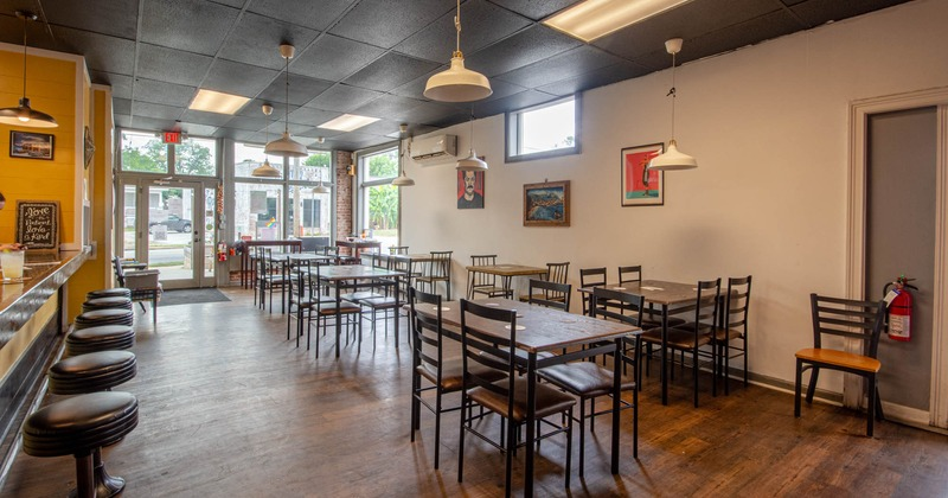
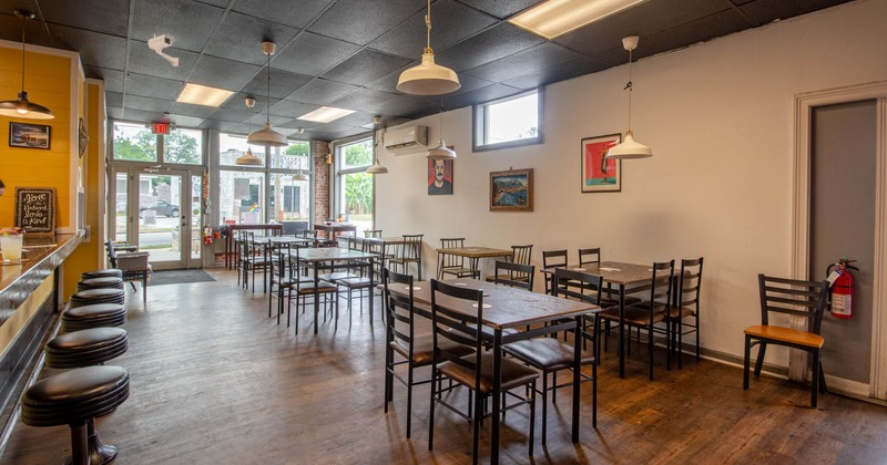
+ security camera (163, 45)
